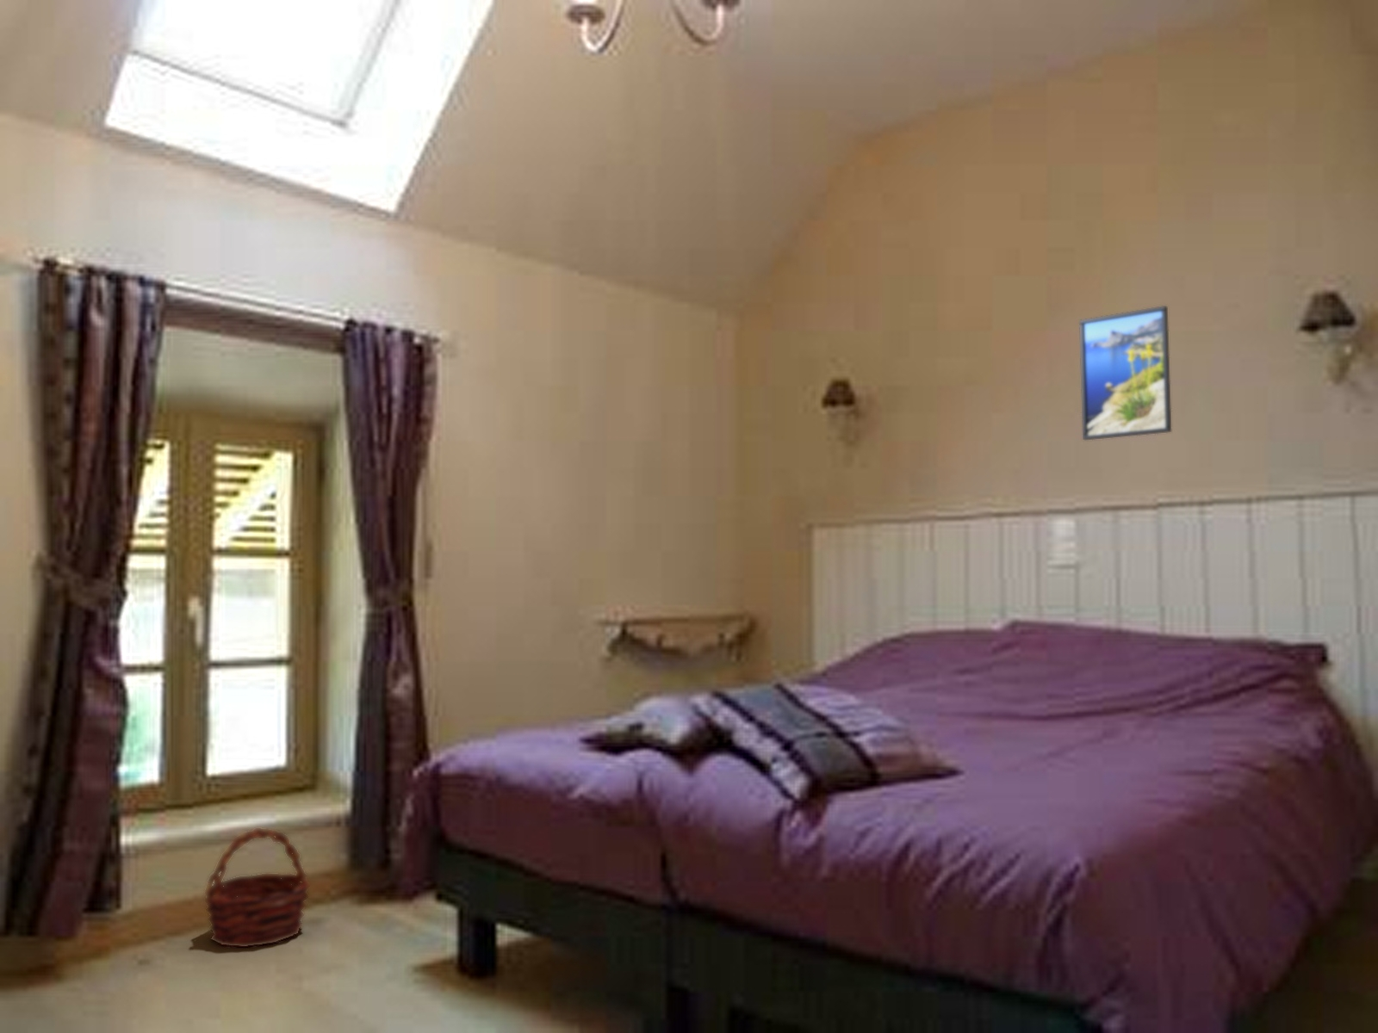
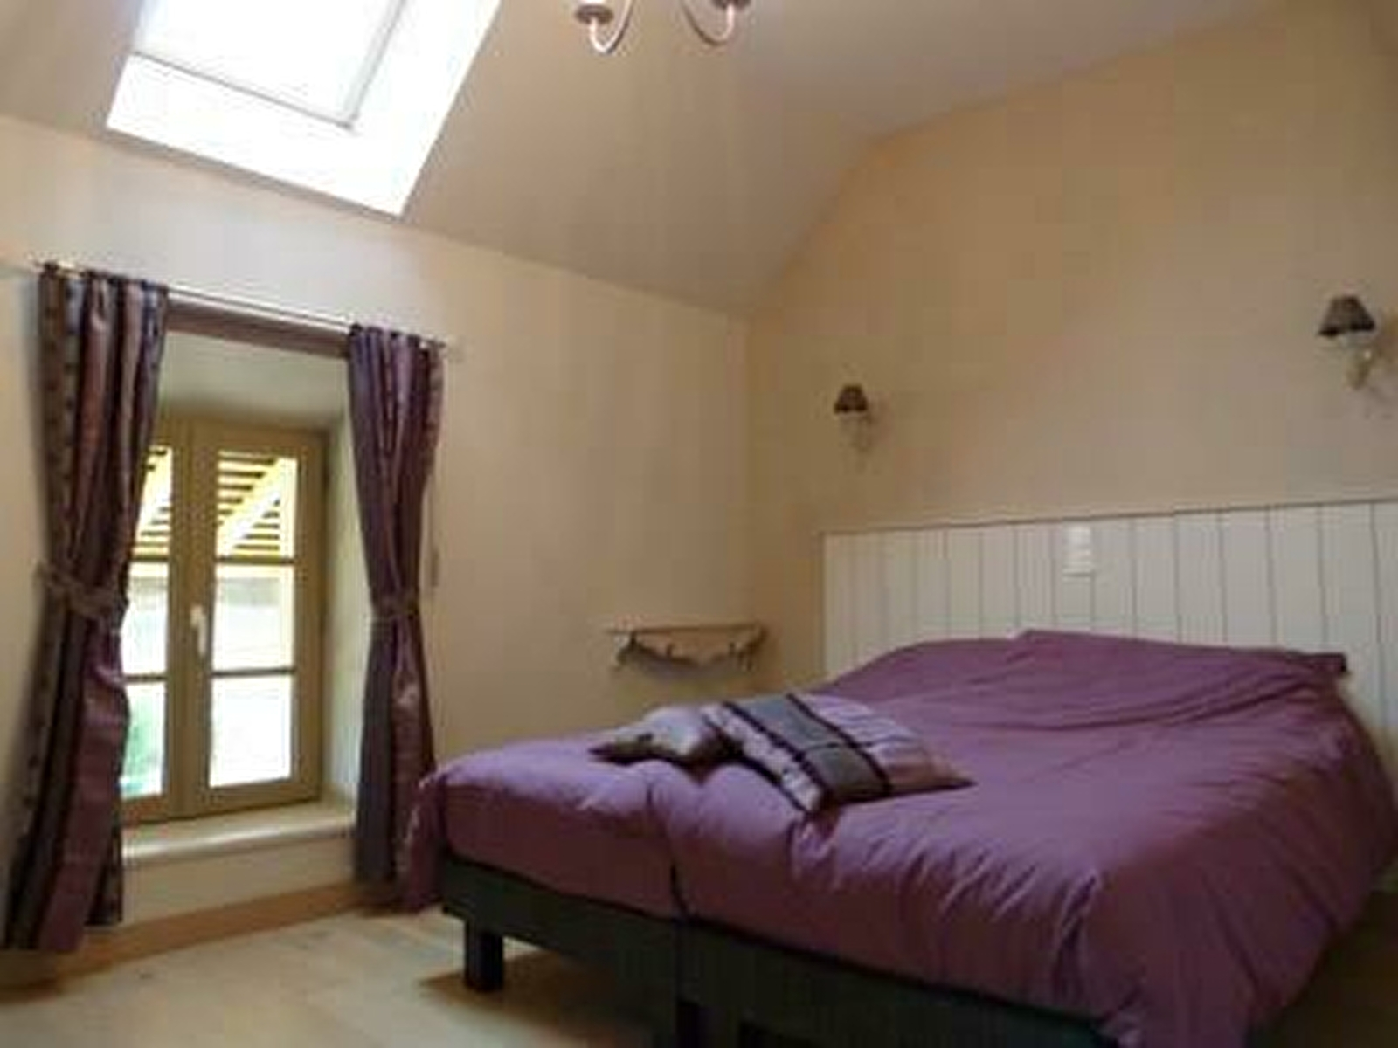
- basket (257, 881)
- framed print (1124, 374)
